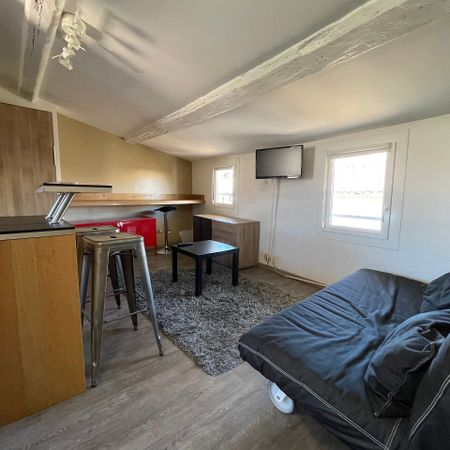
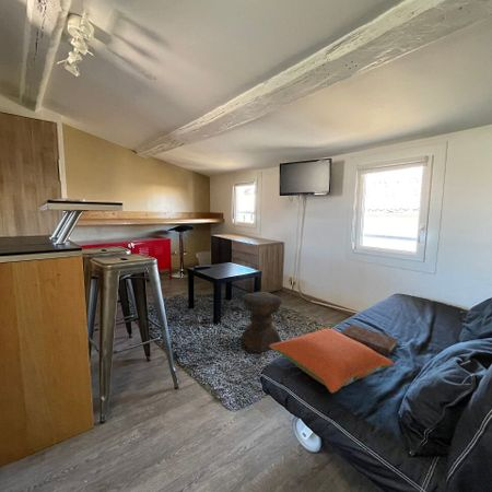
+ pillow (328, 353)
+ stool (261, 318)
+ book (367, 338)
